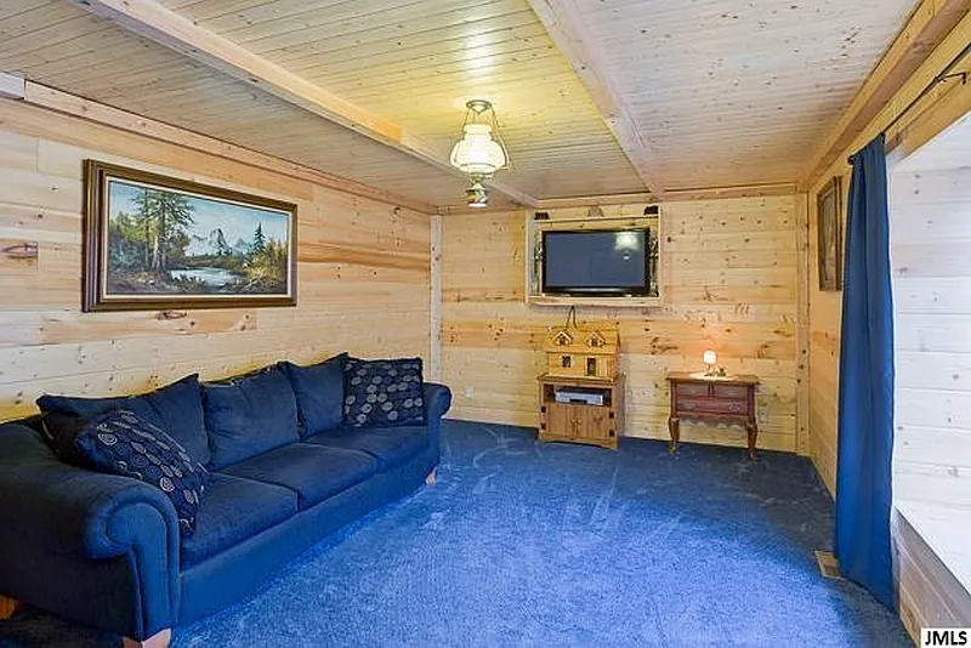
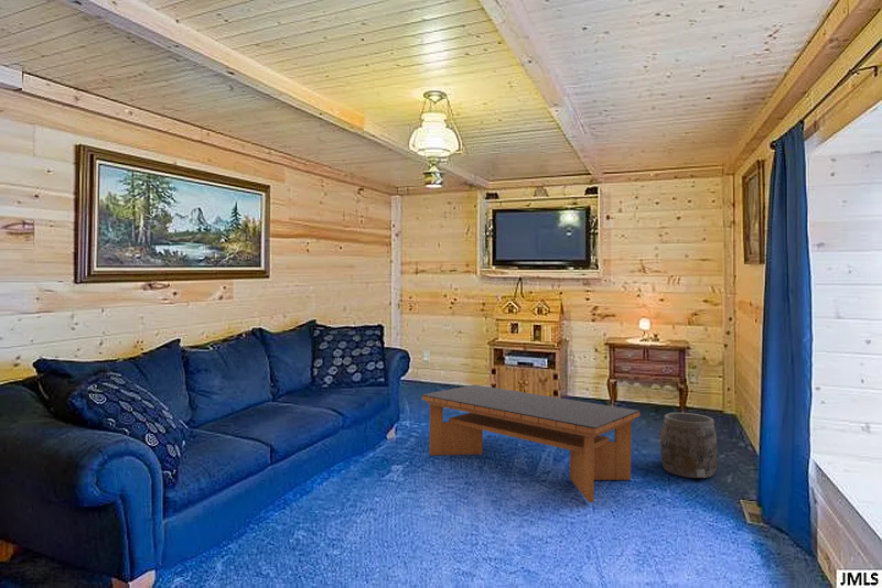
+ bucket (688, 444)
+ coffee table (523, 434)
